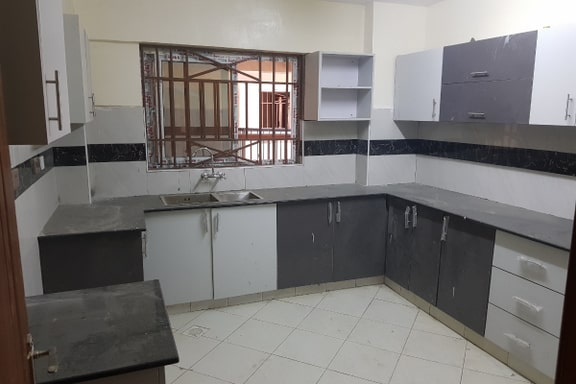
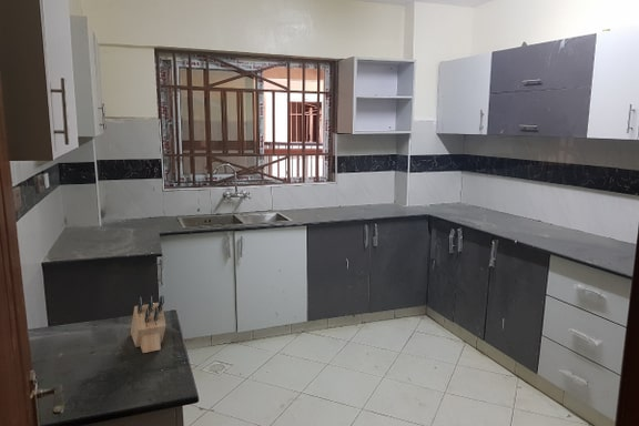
+ knife block (148, 316)
